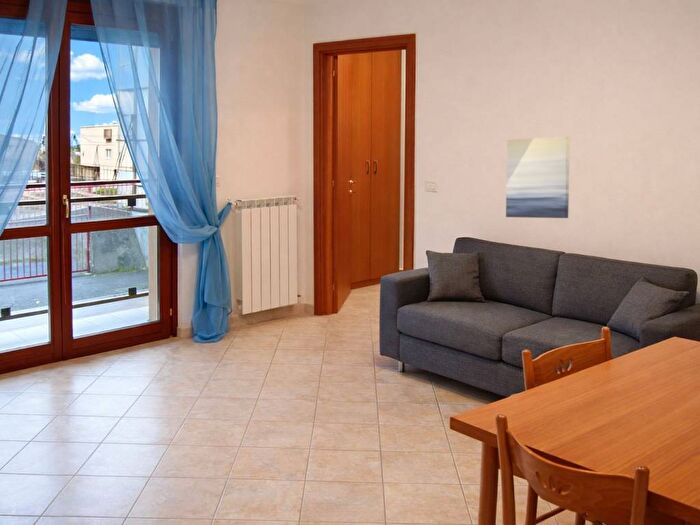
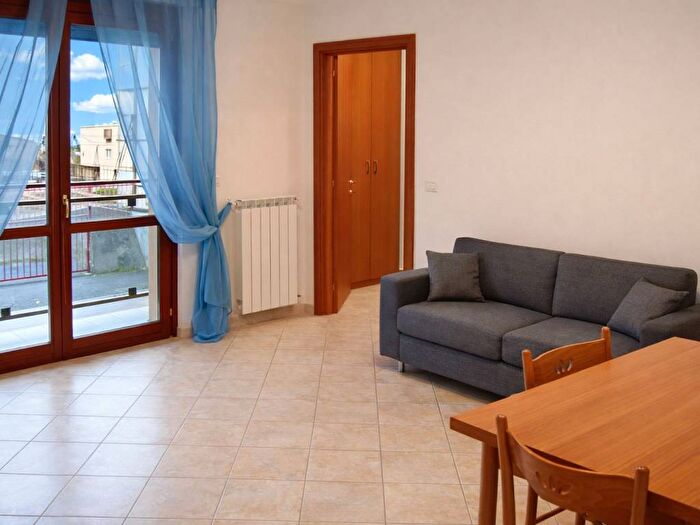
- wall art (536, 178)
